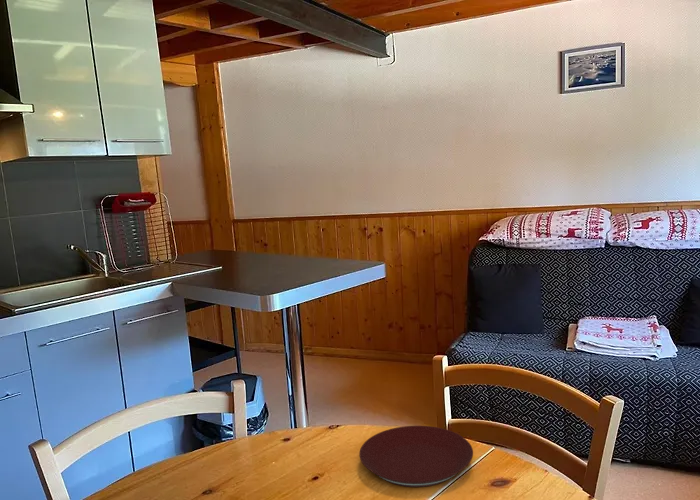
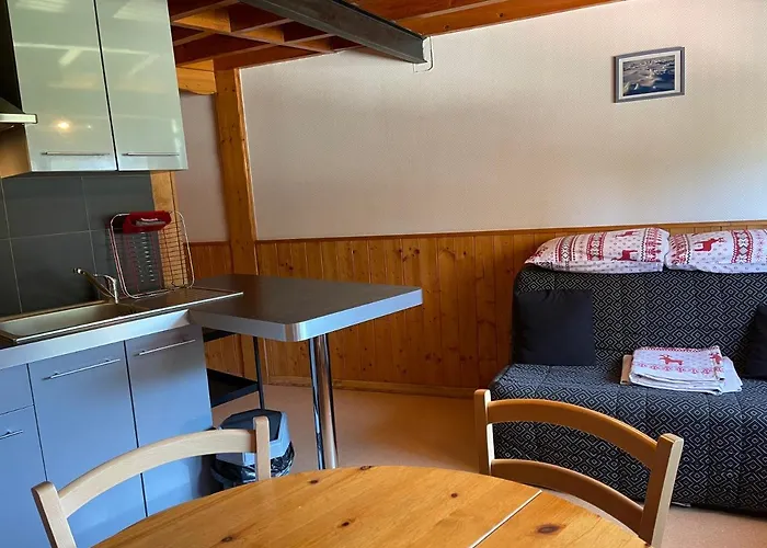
- plate (416, 458)
